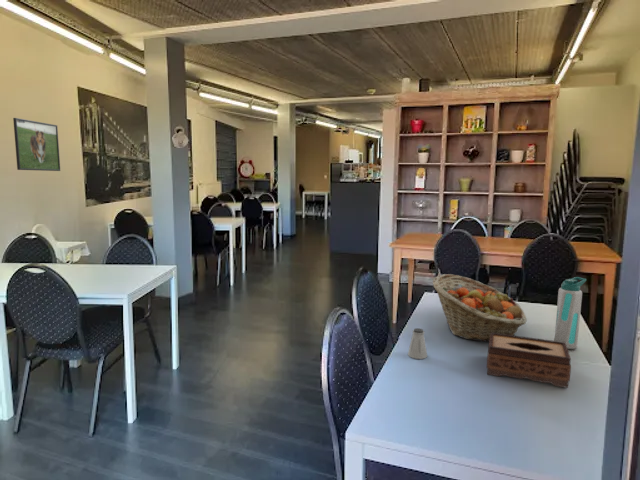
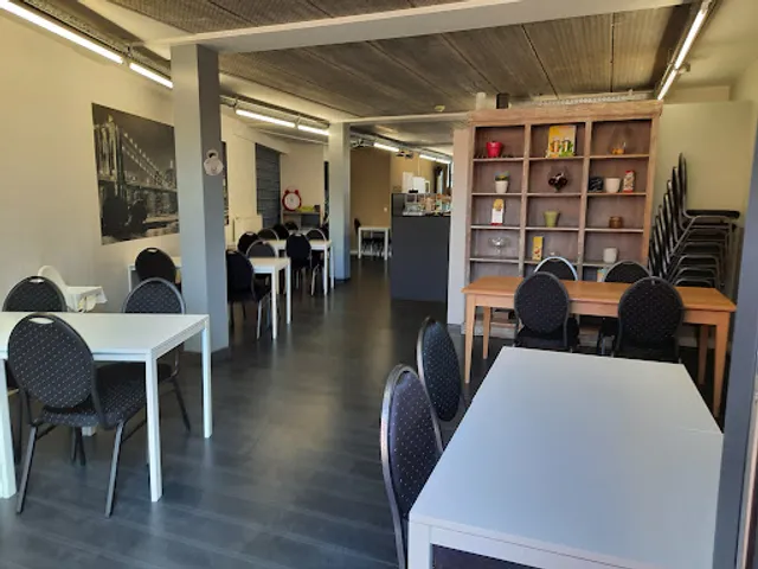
- tissue box (526, 358)
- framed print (38, 146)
- water bottle (569, 312)
- saltshaker (418, 342)
- fruit basket (477, 305)
